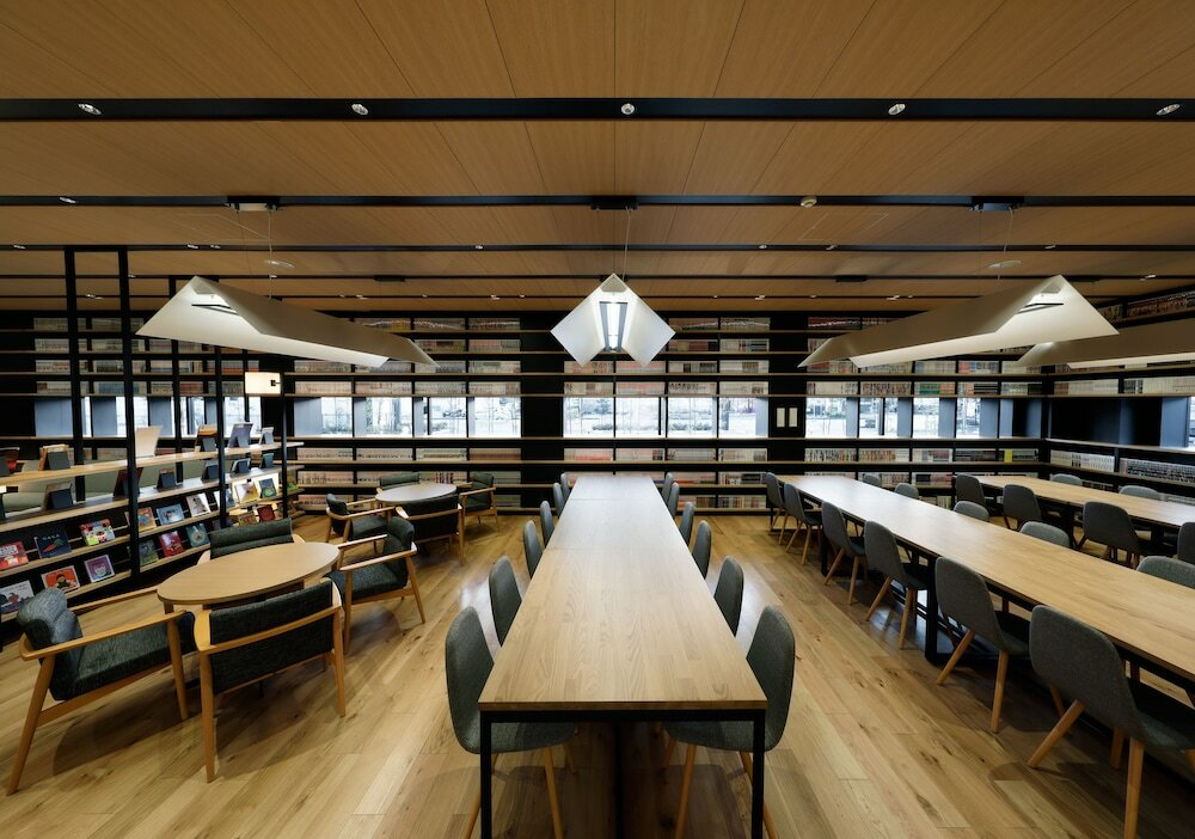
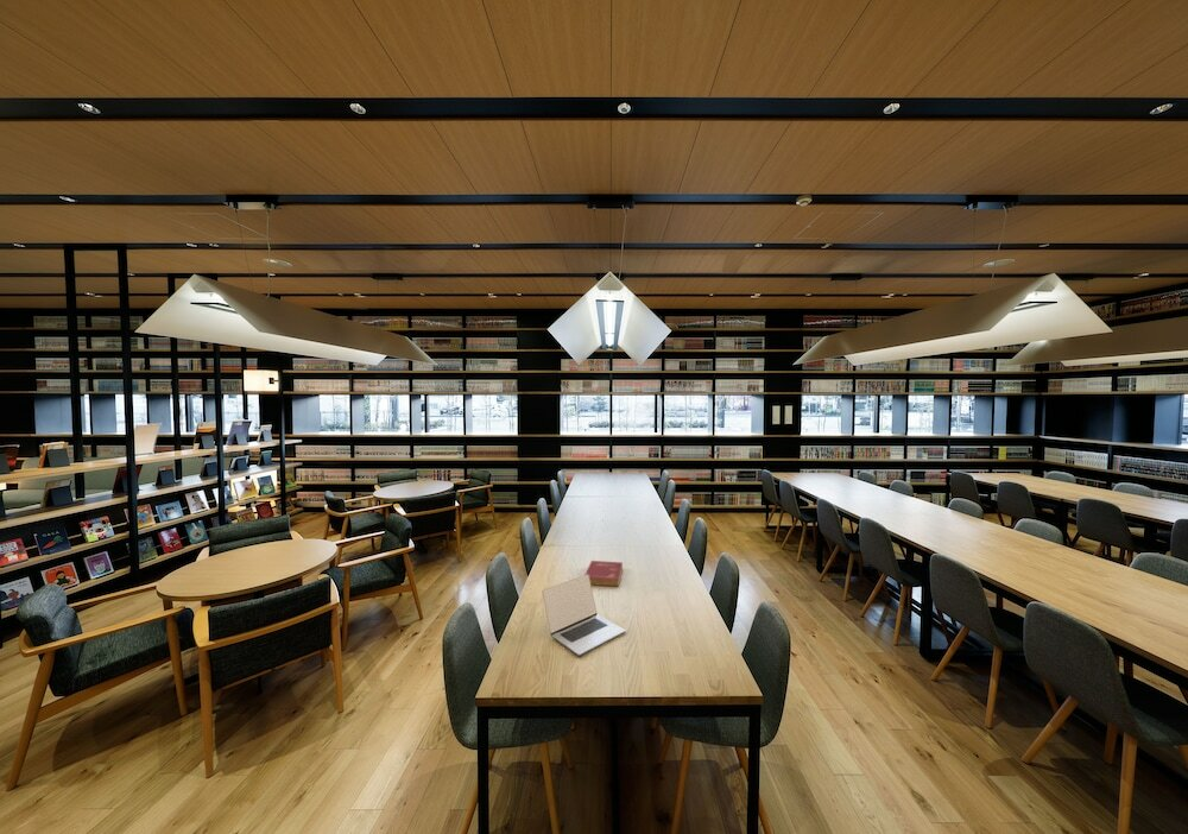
+ book (604, 573)
+ laptop (583, 611)
